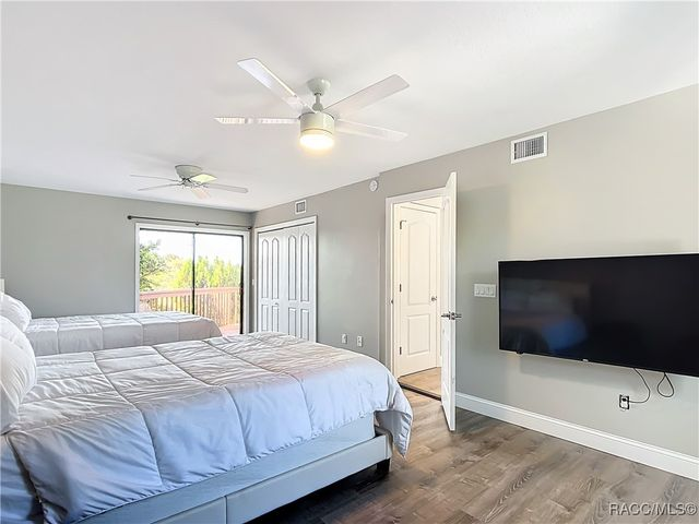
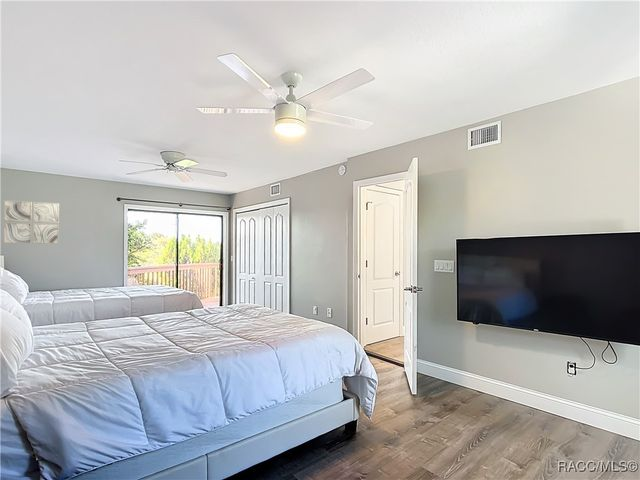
+ wall art (31, 221)
